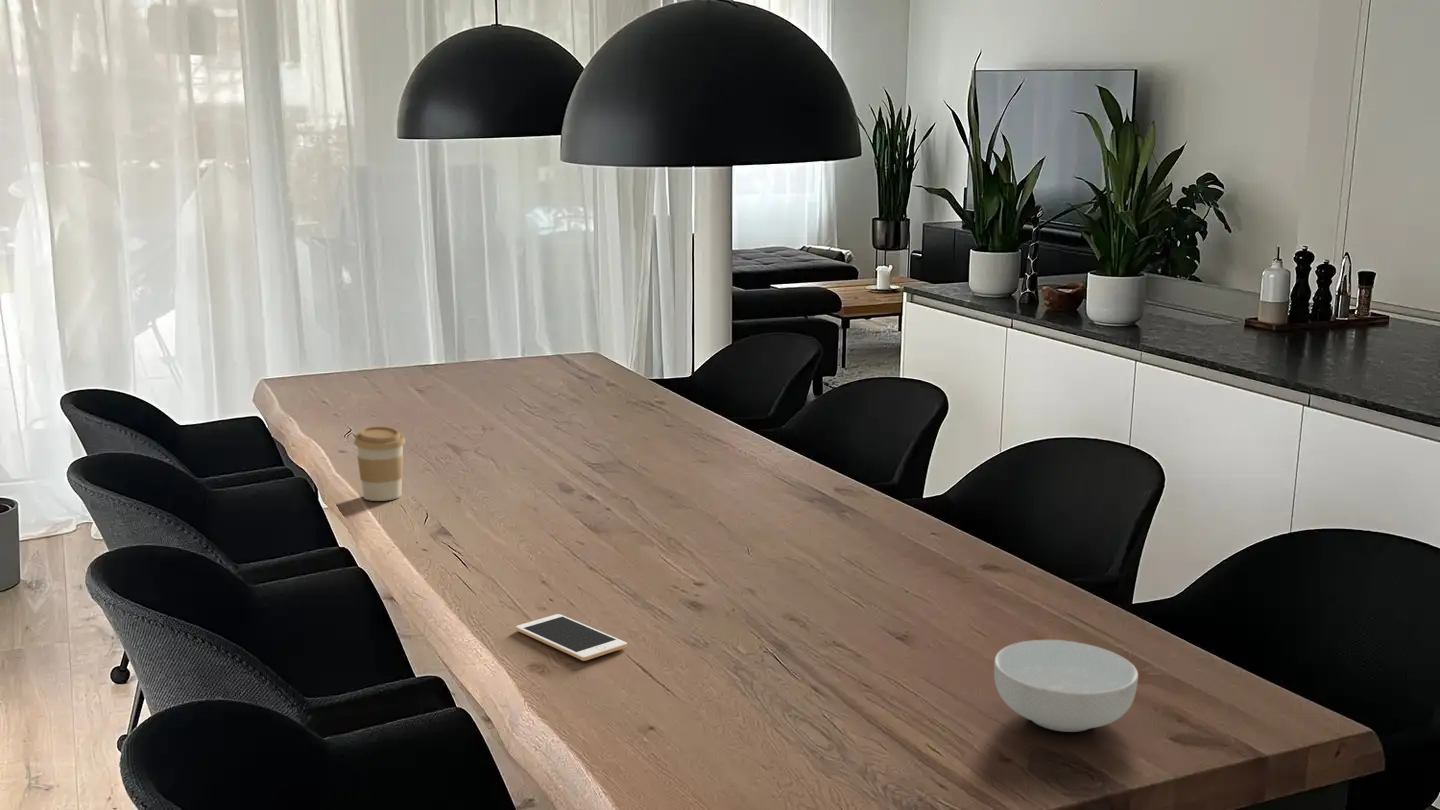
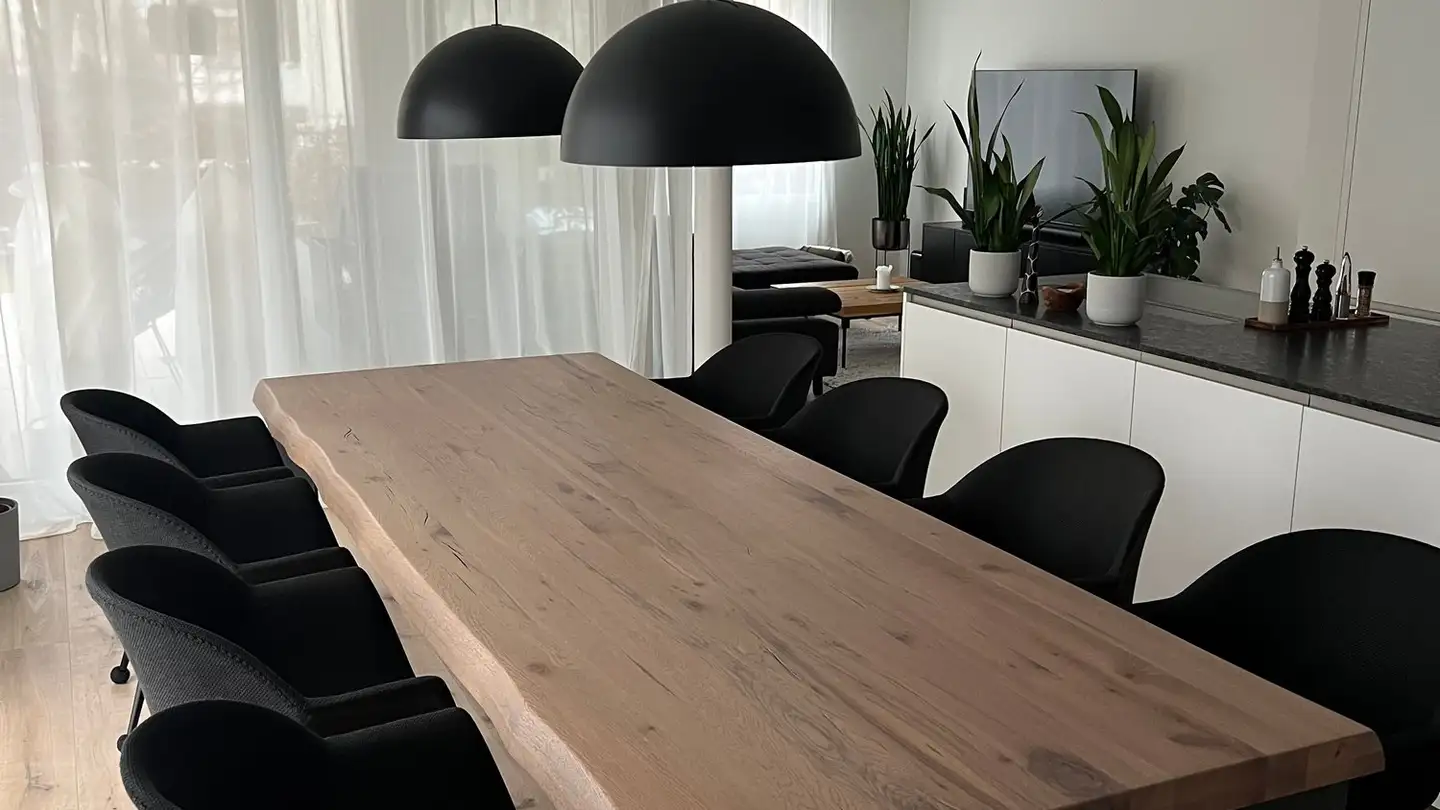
- coffee cup (380, 462)
- cereal bowl (1064, 691)
- cell phone (570, 636)
